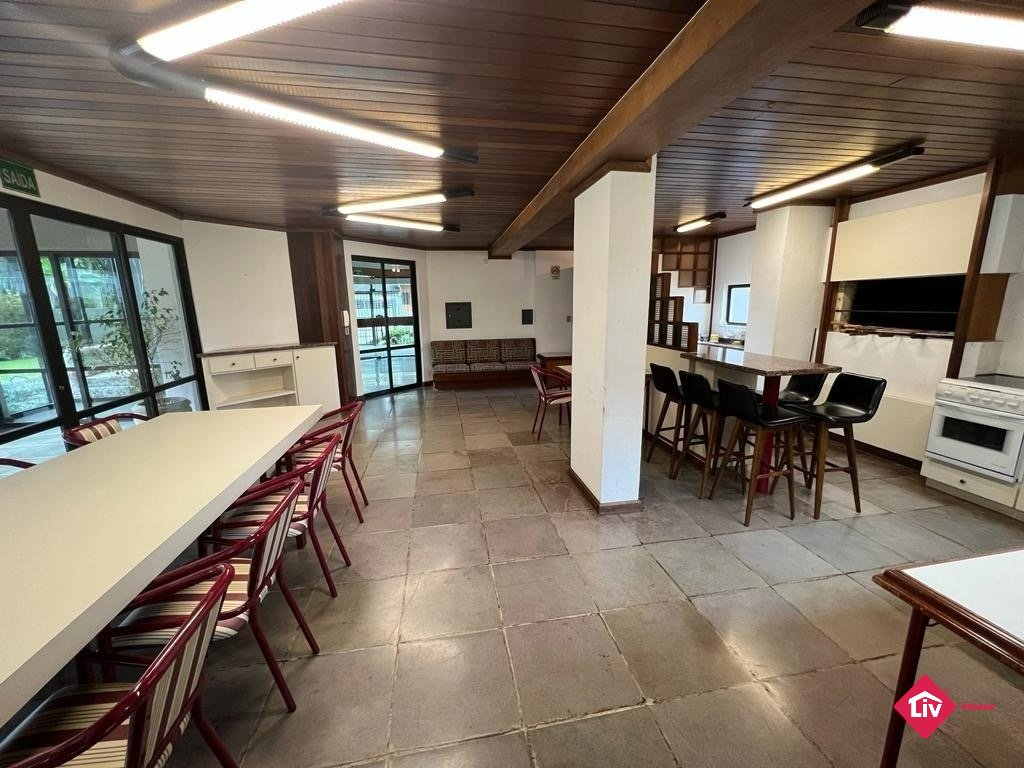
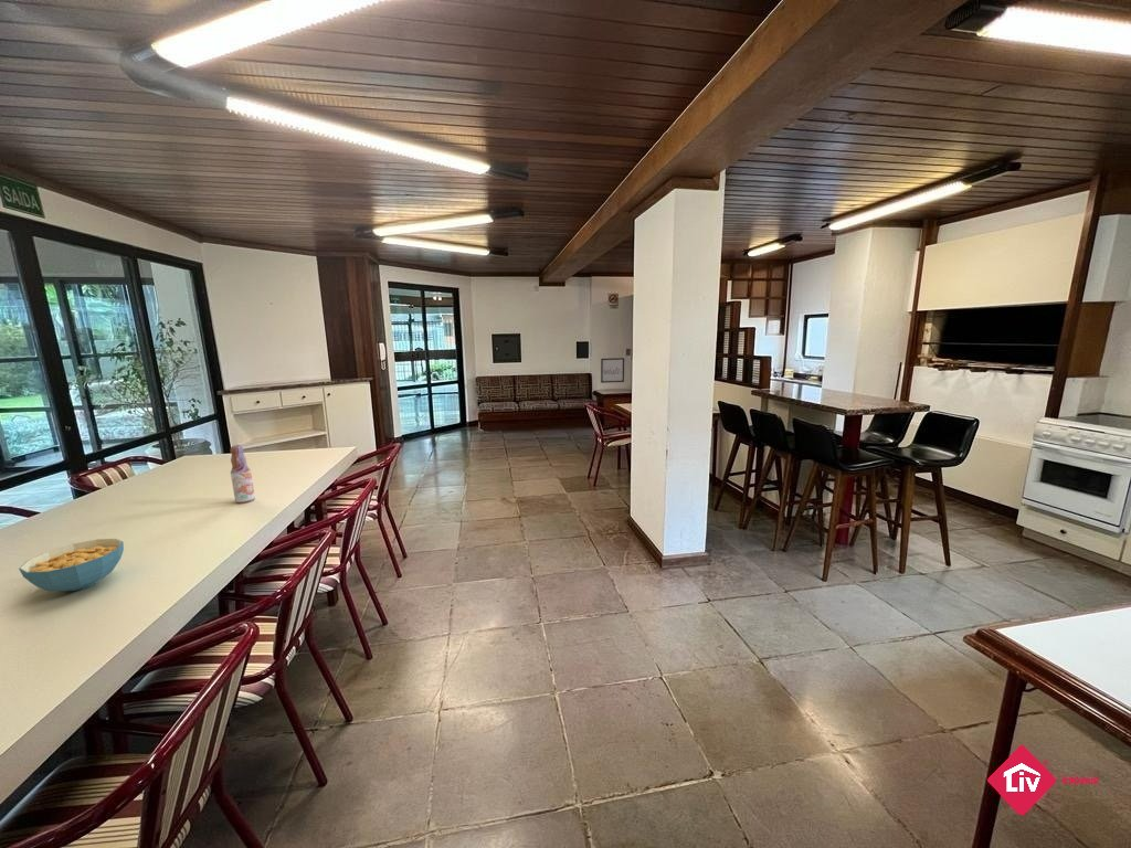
+ wall art (612, 370)
+ cereal bowl (77, 570)
+ bottle (241, 474)
